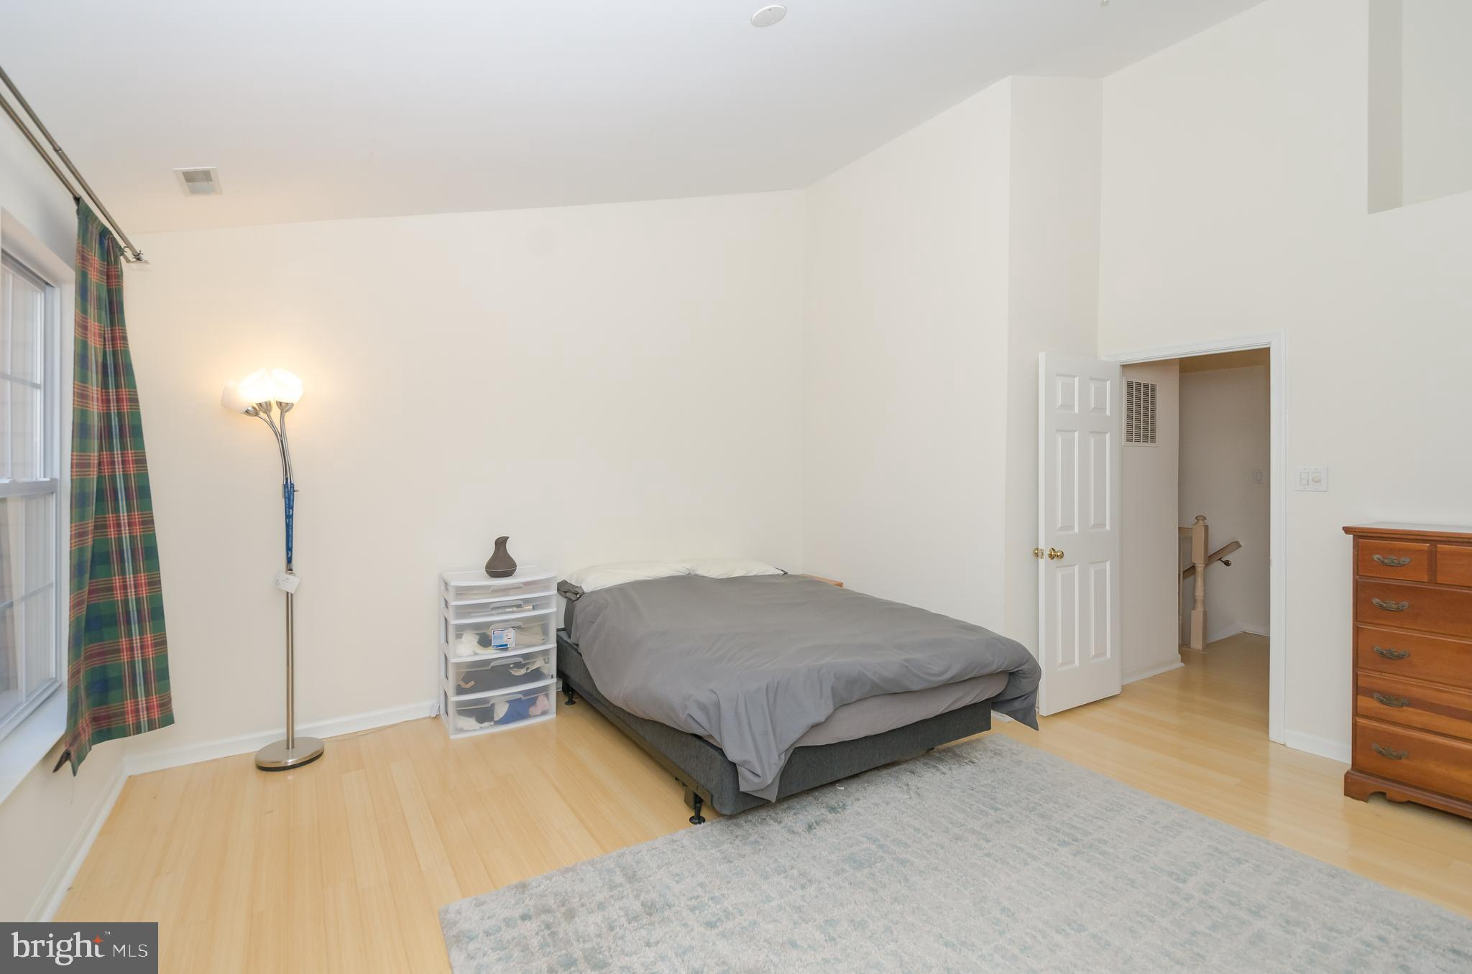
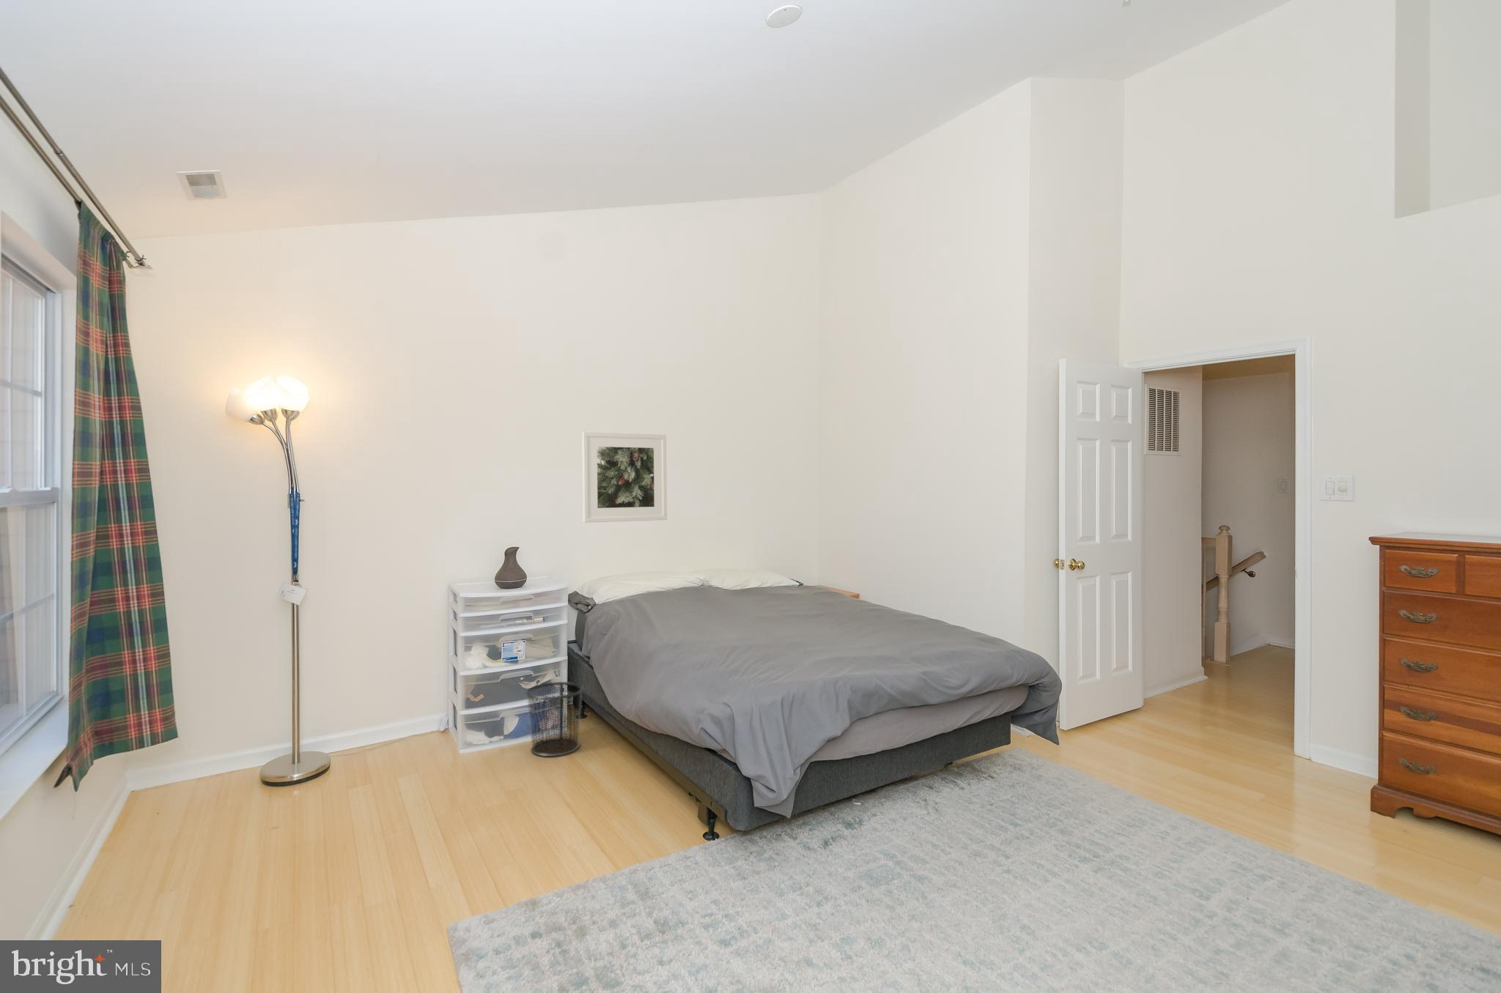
+ waste bin (554, 718)
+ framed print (625, 477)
